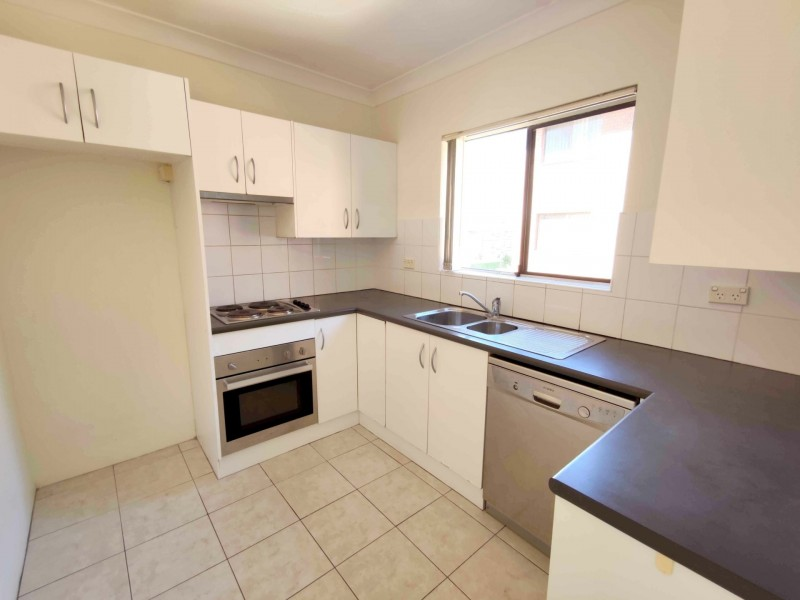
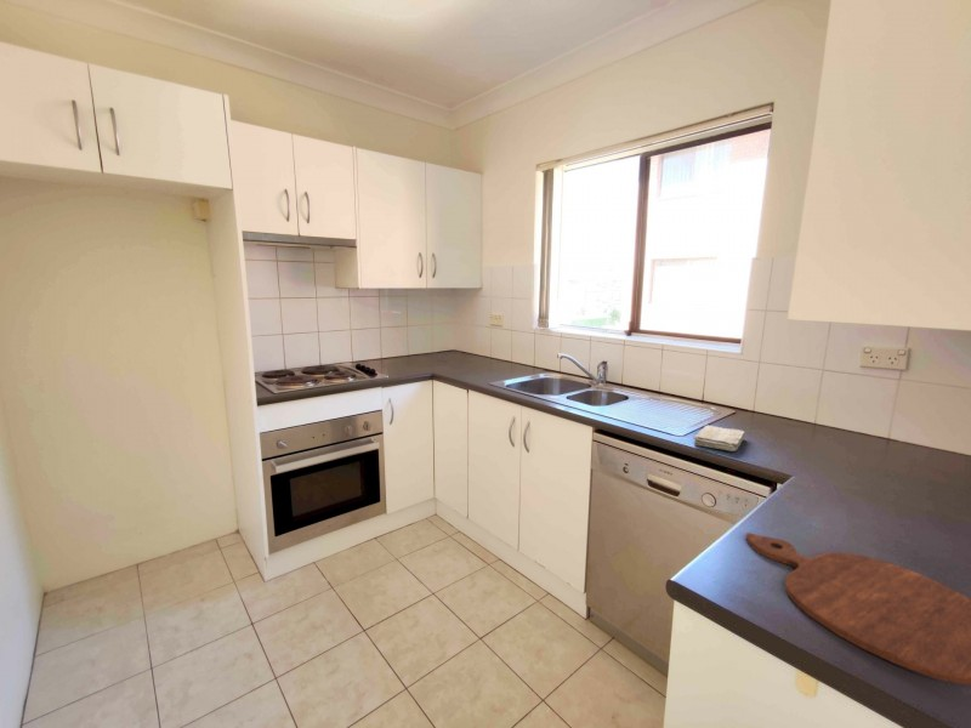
+ washcloth (719, 436)
+ cutting board (852, 587)
